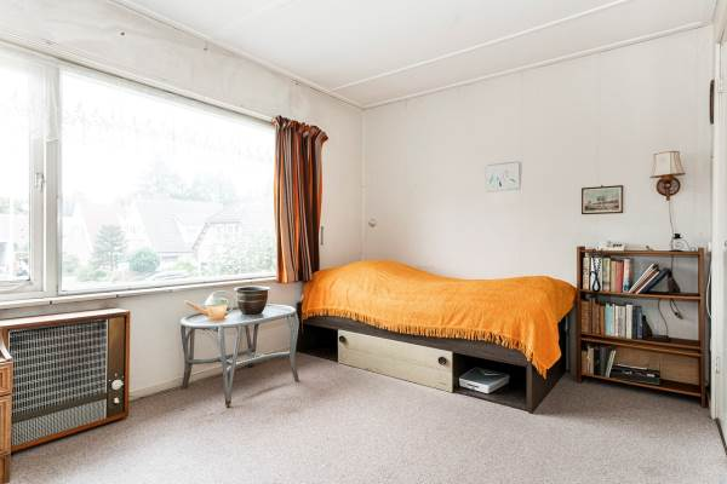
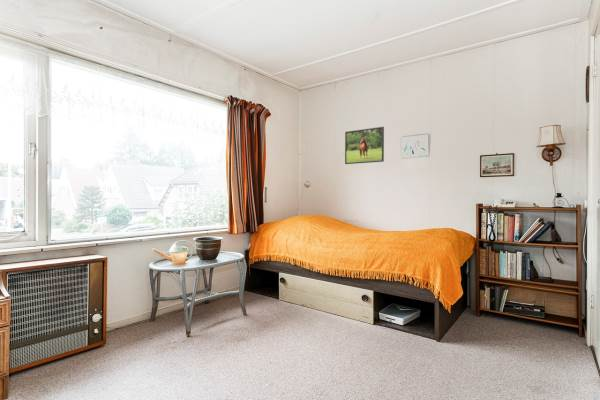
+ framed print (363, 146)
